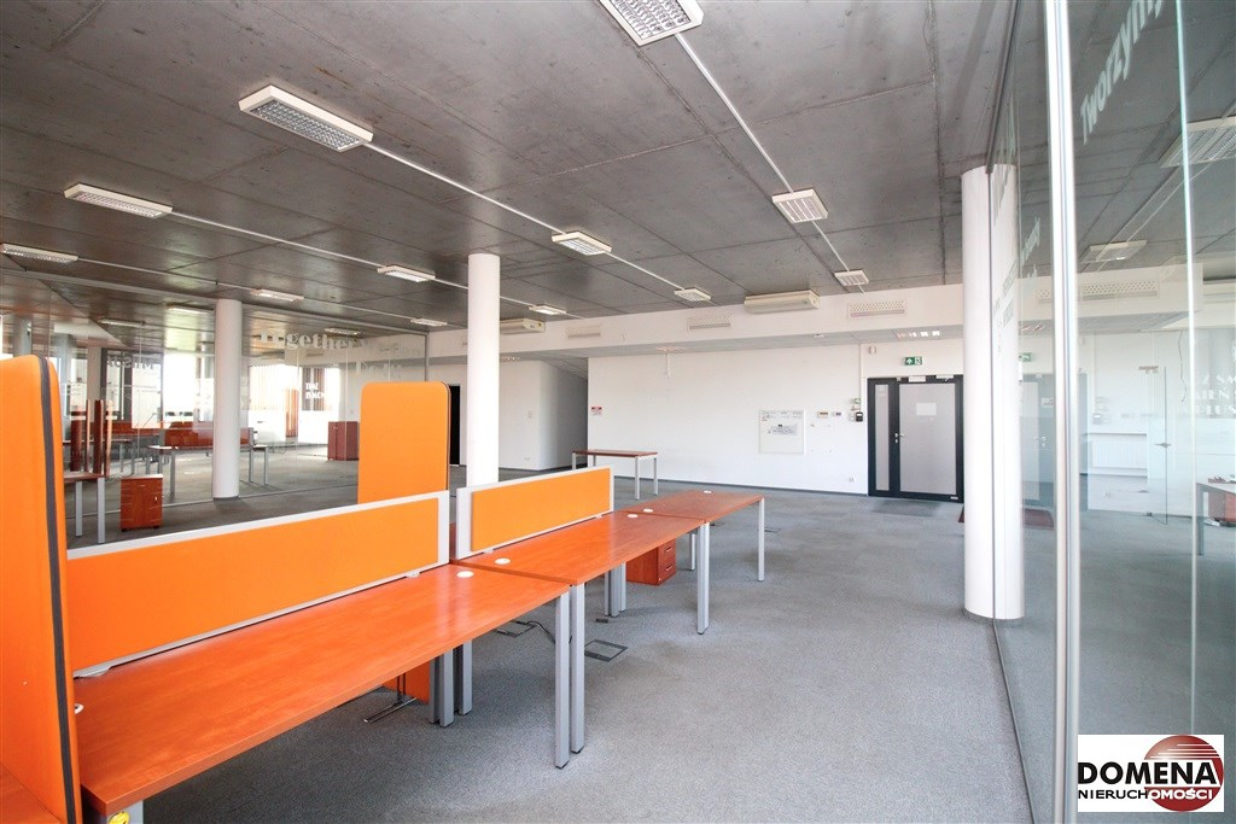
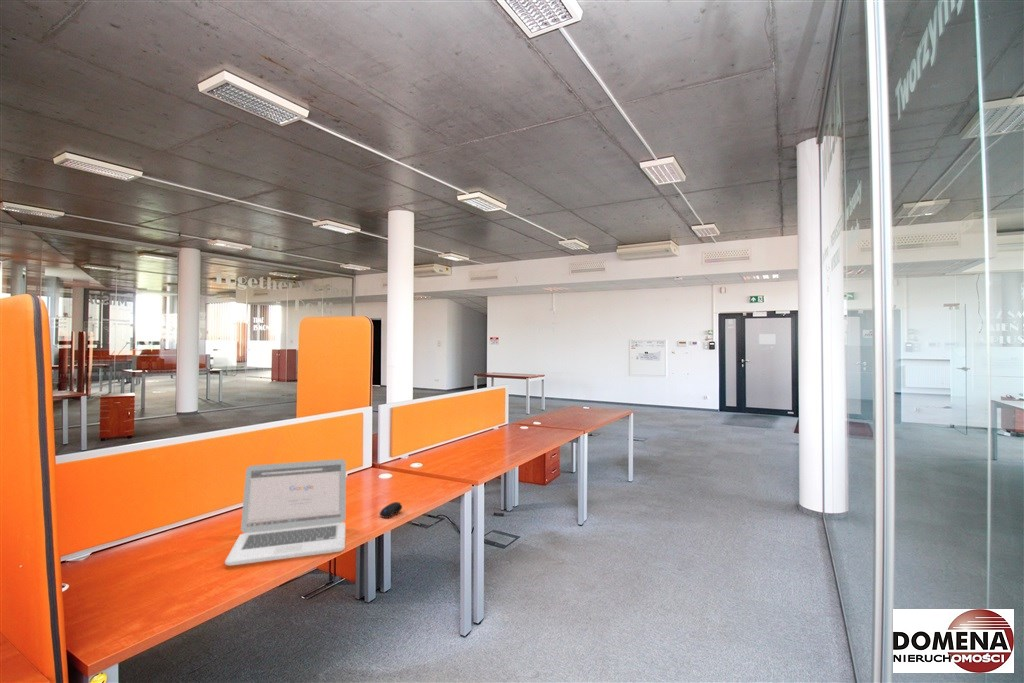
+ computer mouse (391, 509)
+ laptop (292, 506)
